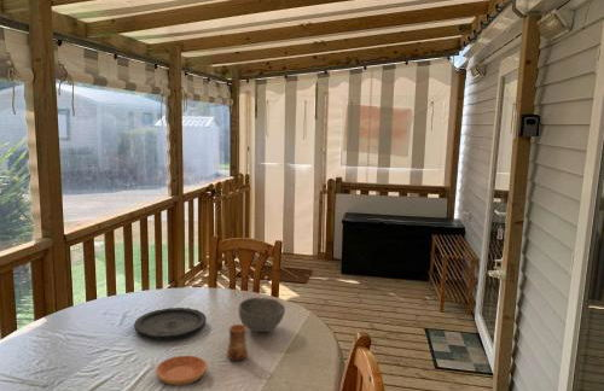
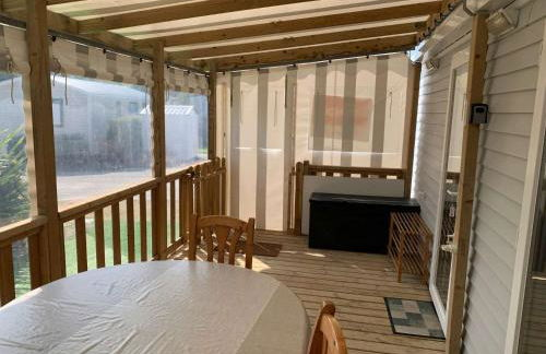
- saucer (181, 370)
- plate (170, 322)
- bowl (261, 316)
- cup (237, 342)
